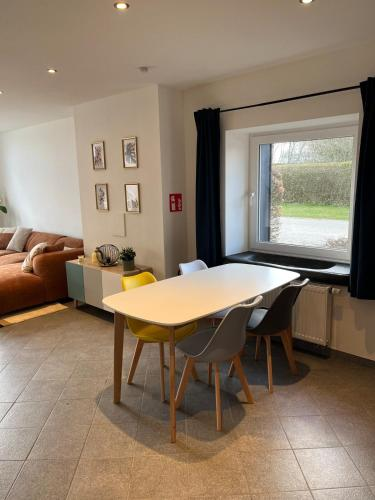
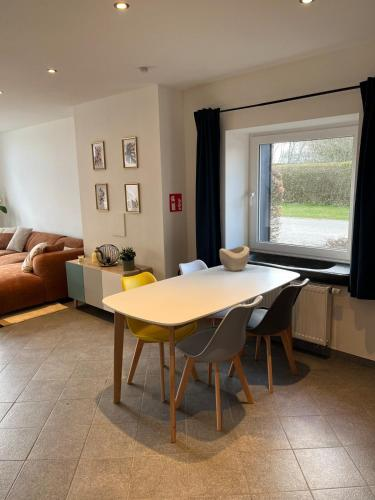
+ decorative bowl (234, 258)
